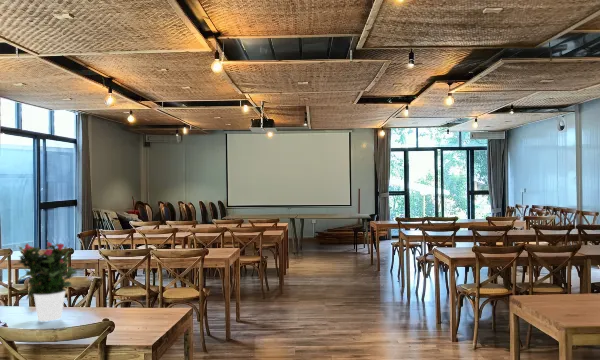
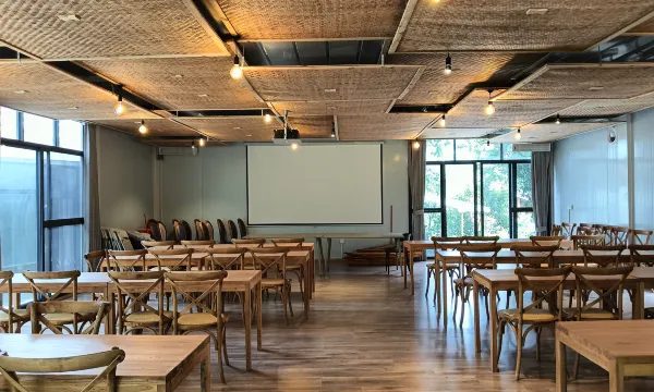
- potted flower (47, 280)
